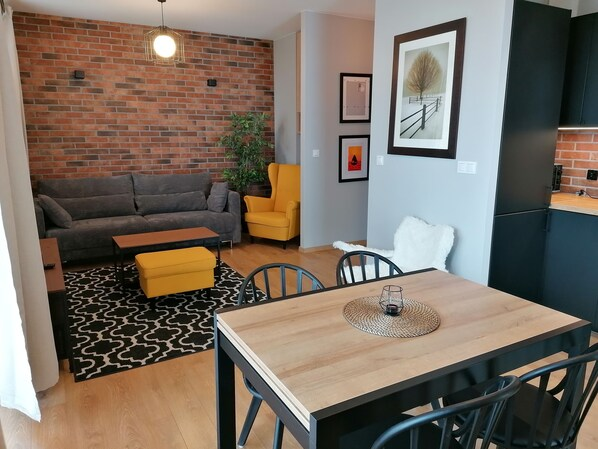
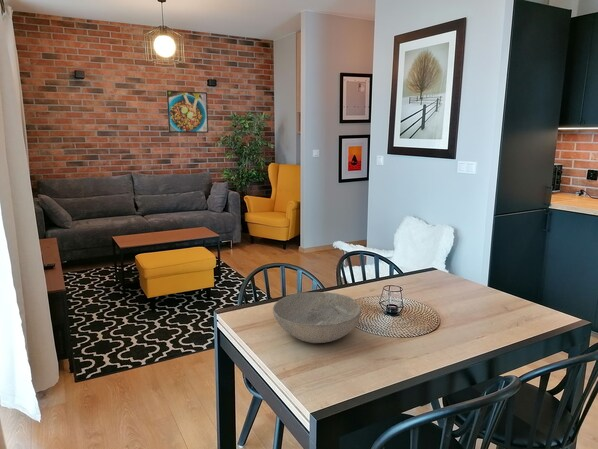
+ bowl (316, 319)
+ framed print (188, 112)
